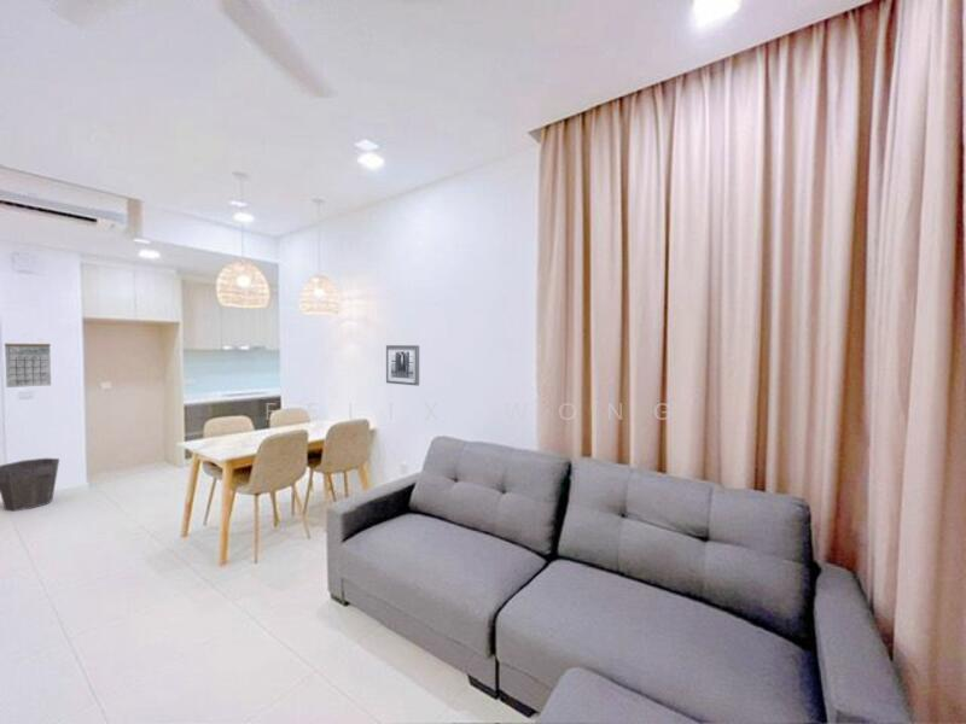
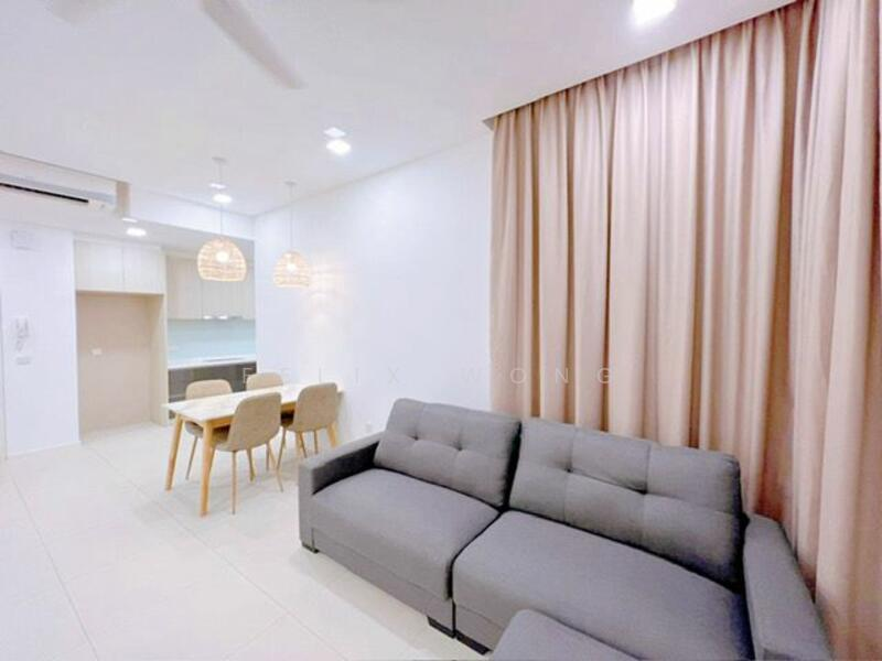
- waste bin (28, 484)
- calendar (28, 360)
- wall art (402, 364)
